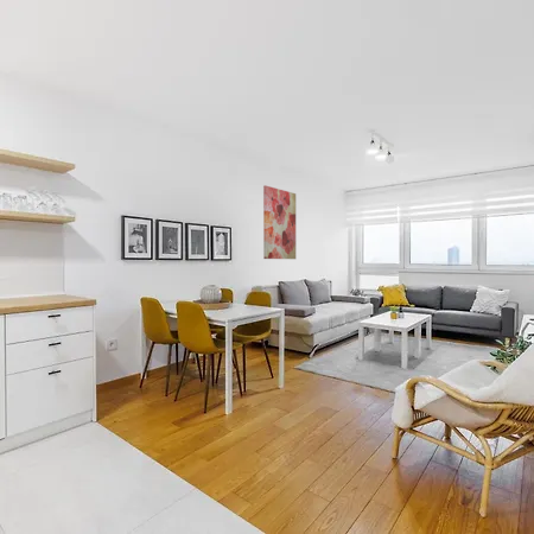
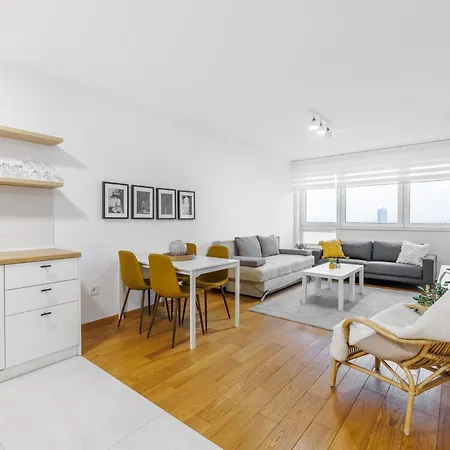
- wall art (280, 224)
